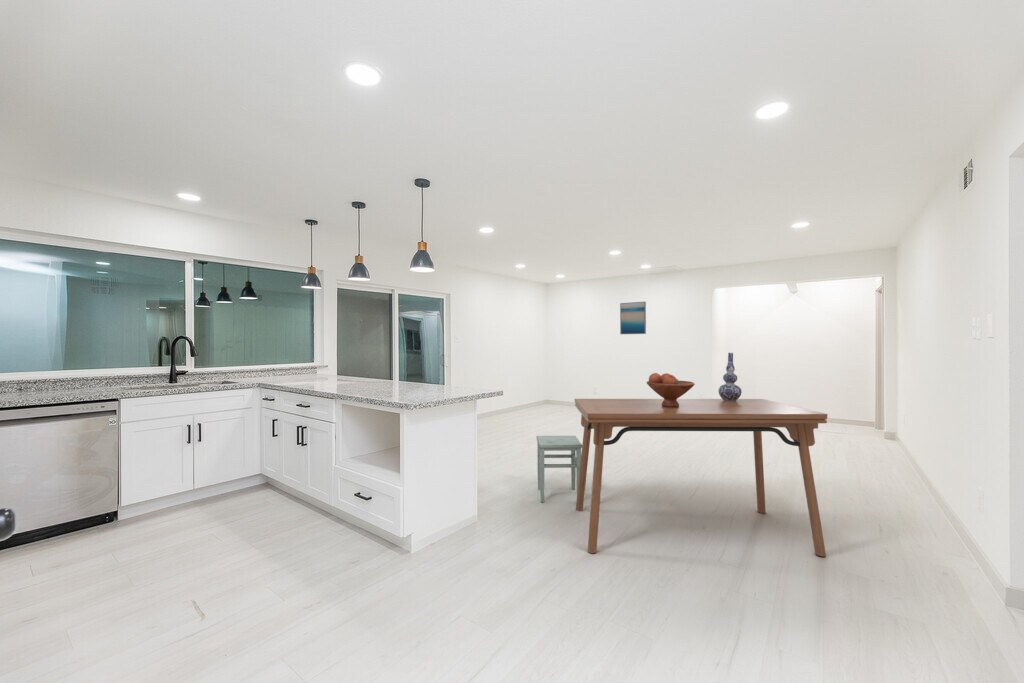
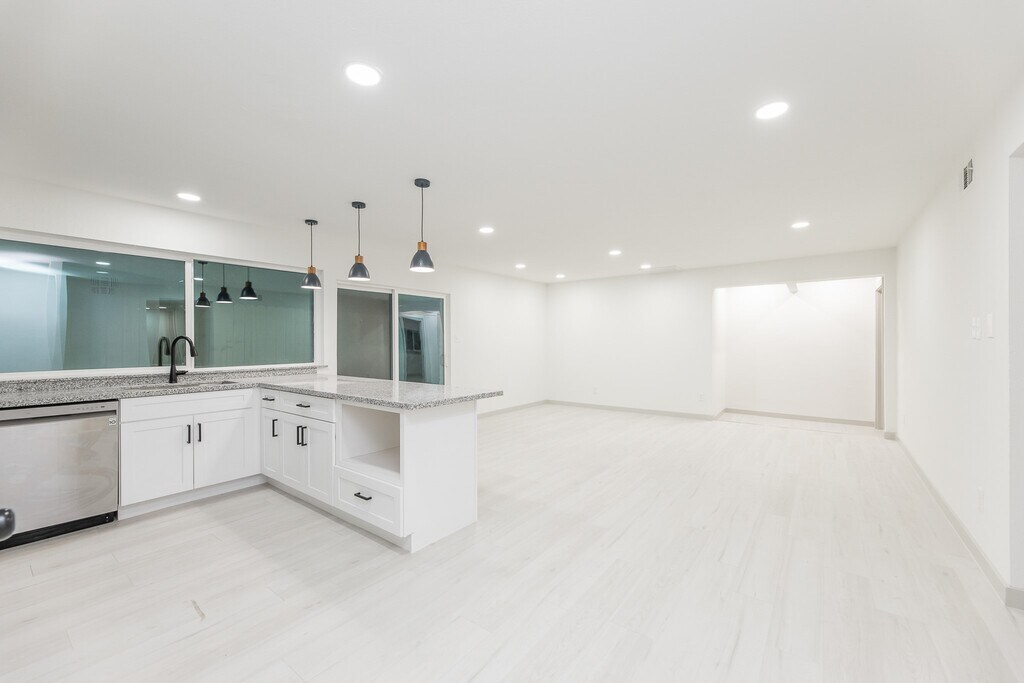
- fruit bowl (670, 389)
- vase (729, 376)
- dining table (685, 430)
- wall art (632, 318)
- stool (558, 467)
